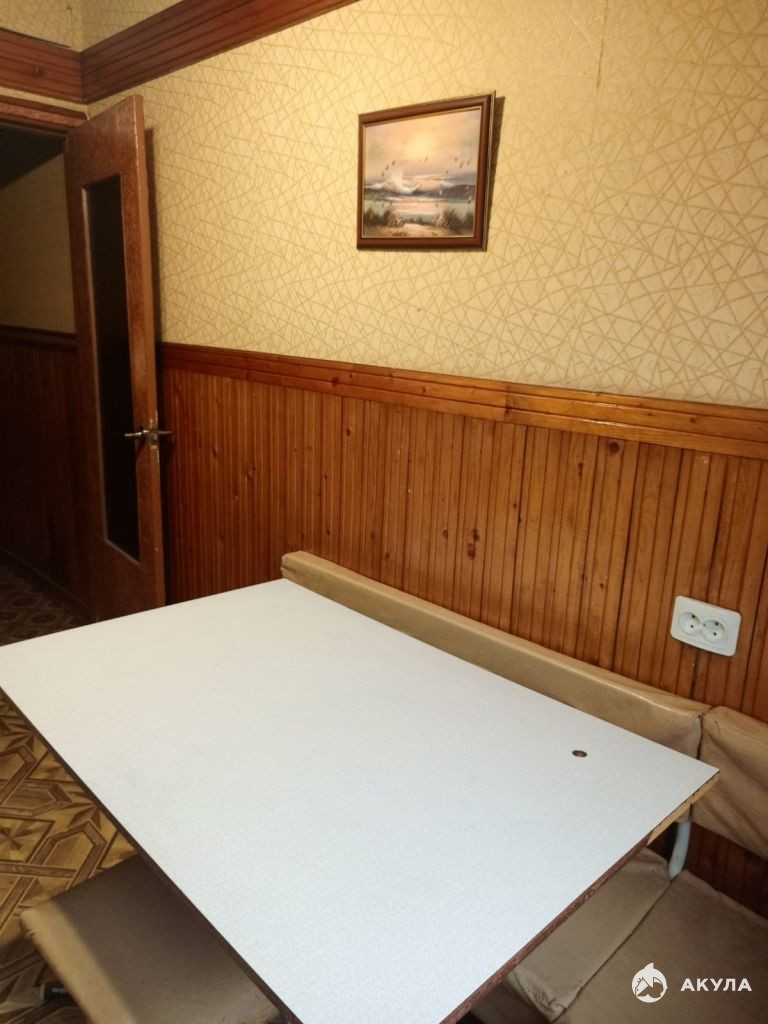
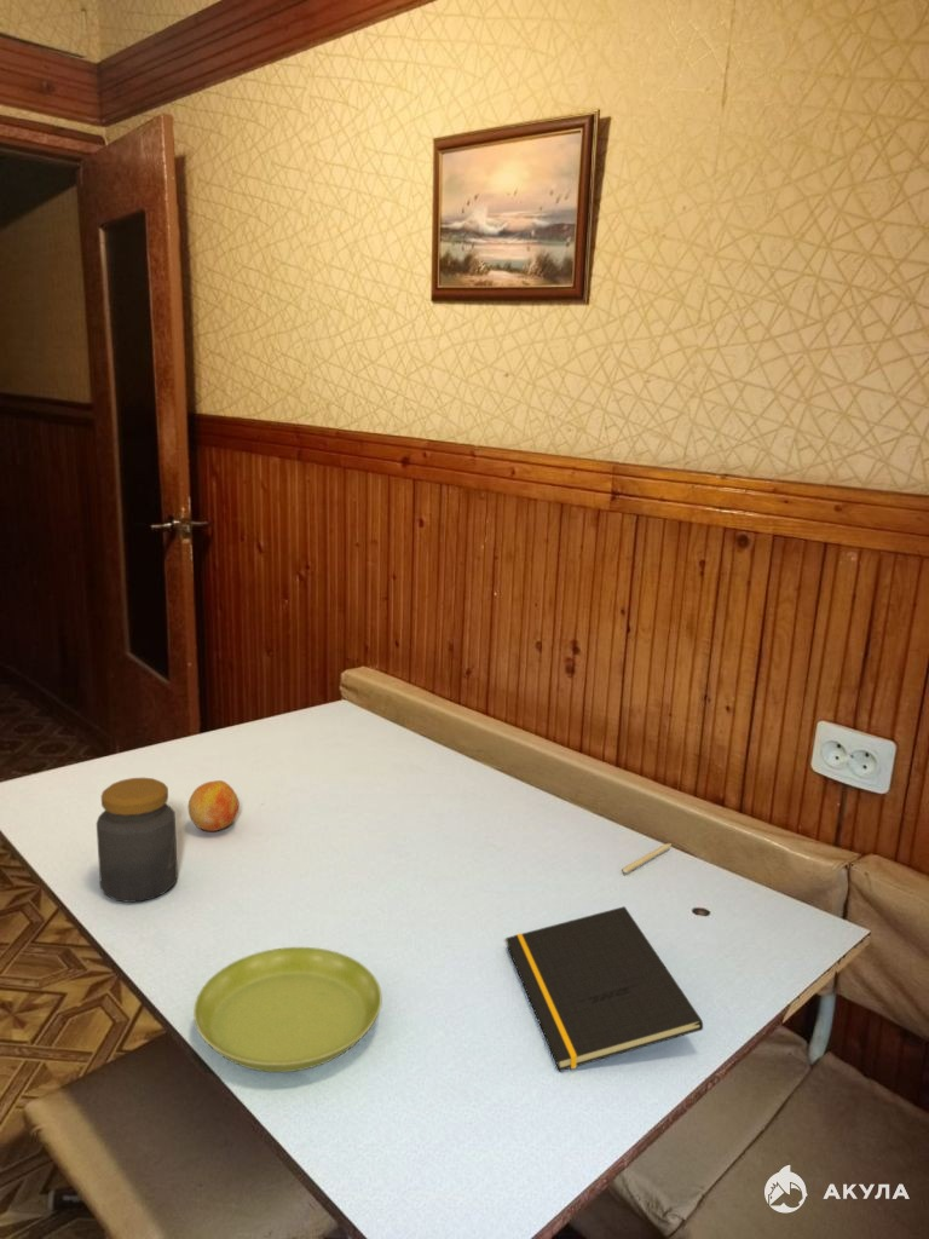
+ fruit (212, 805)
+ jar (137, 836)
+ saucer (289, 1010)
+ notepad (595, 979)
+ pencil (647, 857)
